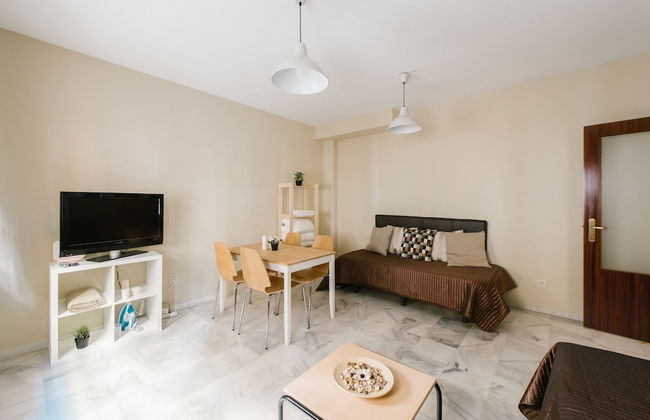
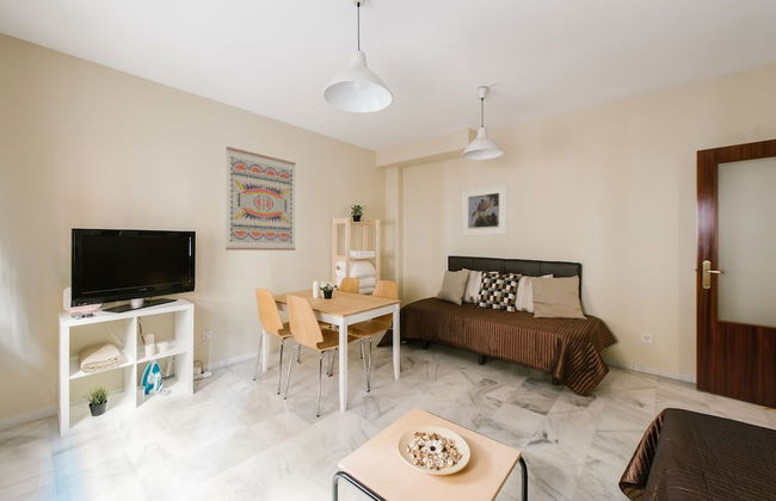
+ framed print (482, 211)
+ wall art (263, 203)
